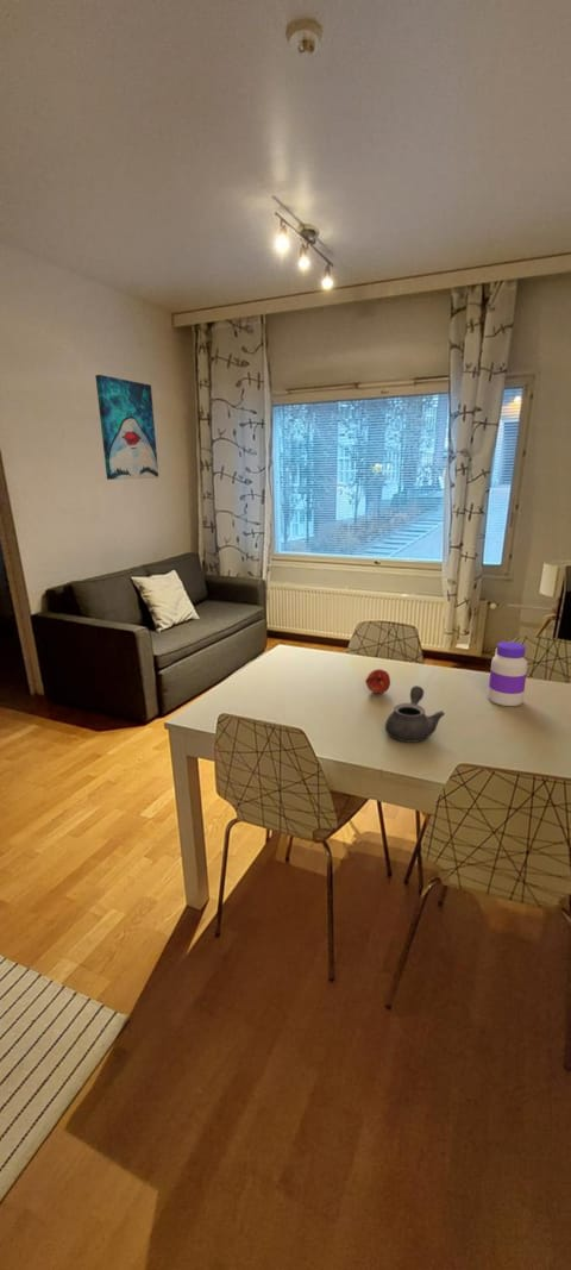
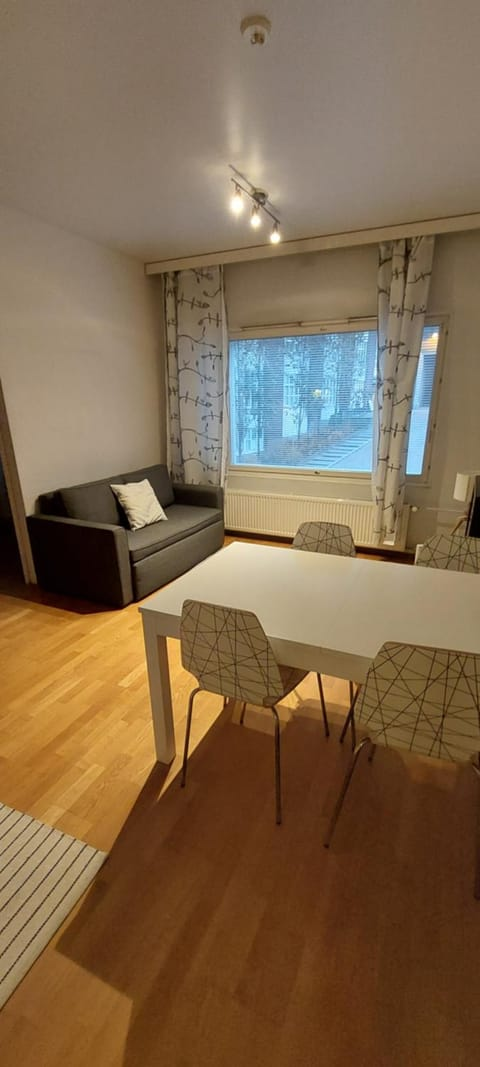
- wall art (130, 430)
- fruit (377, 681)
- teapot (414, 713)
- jar (508, 672)
